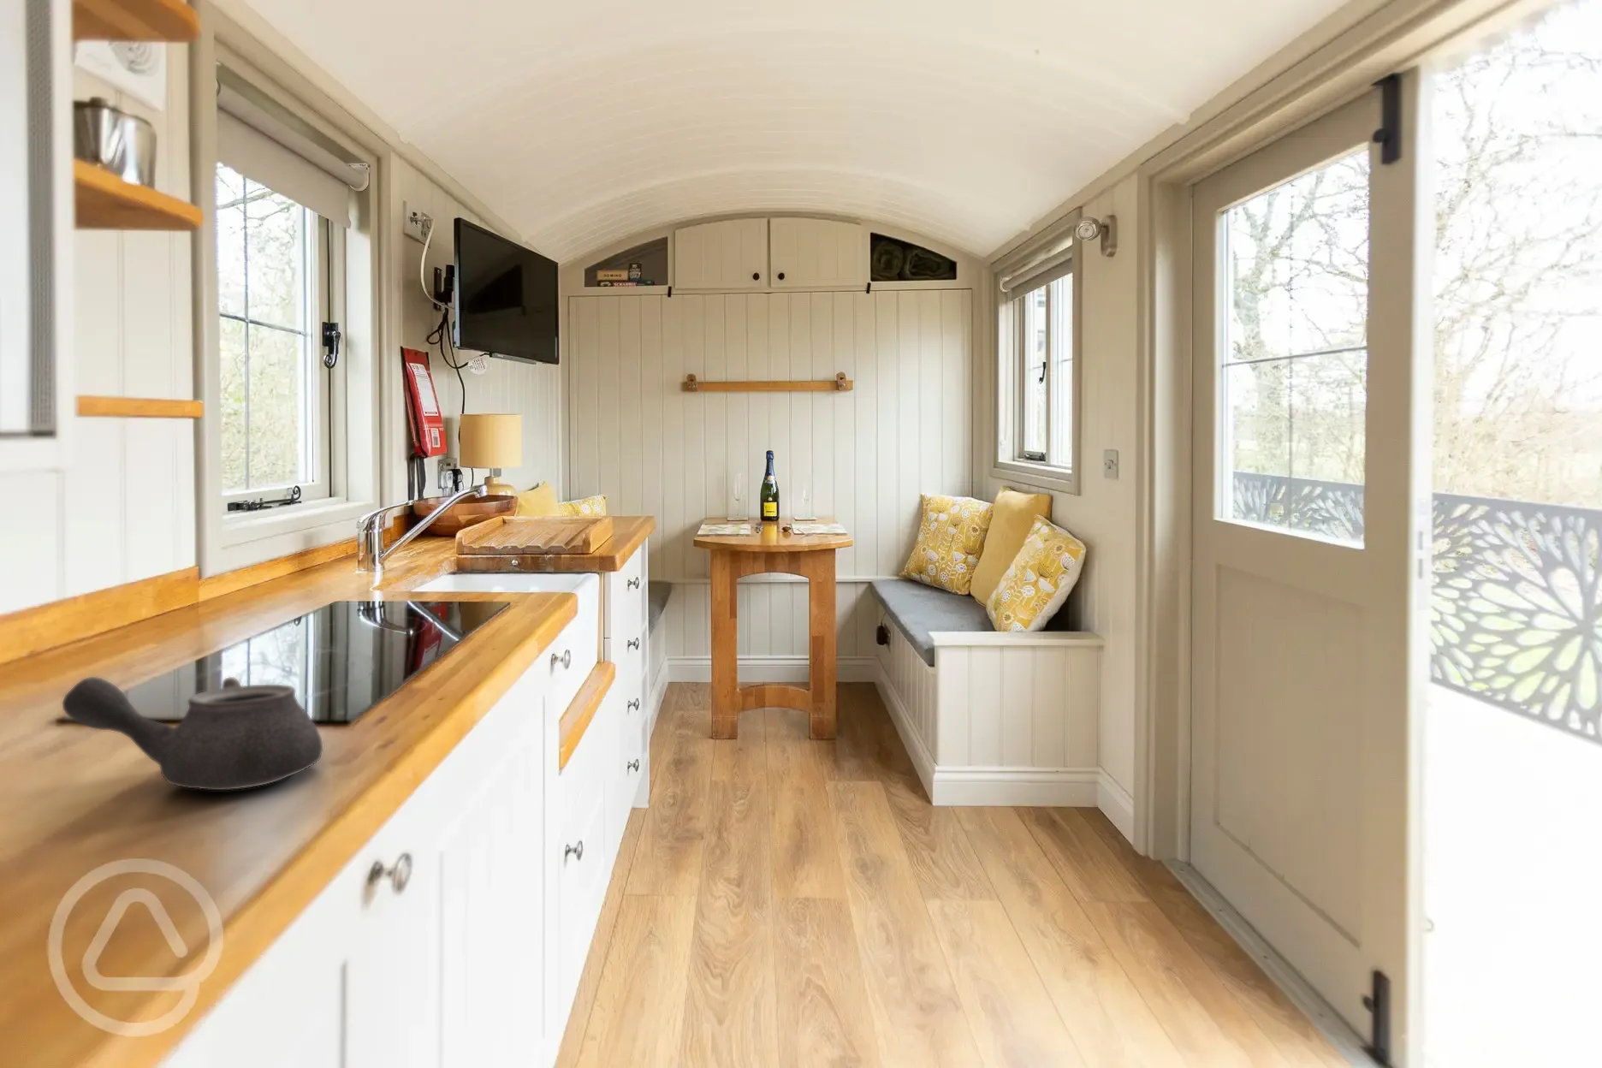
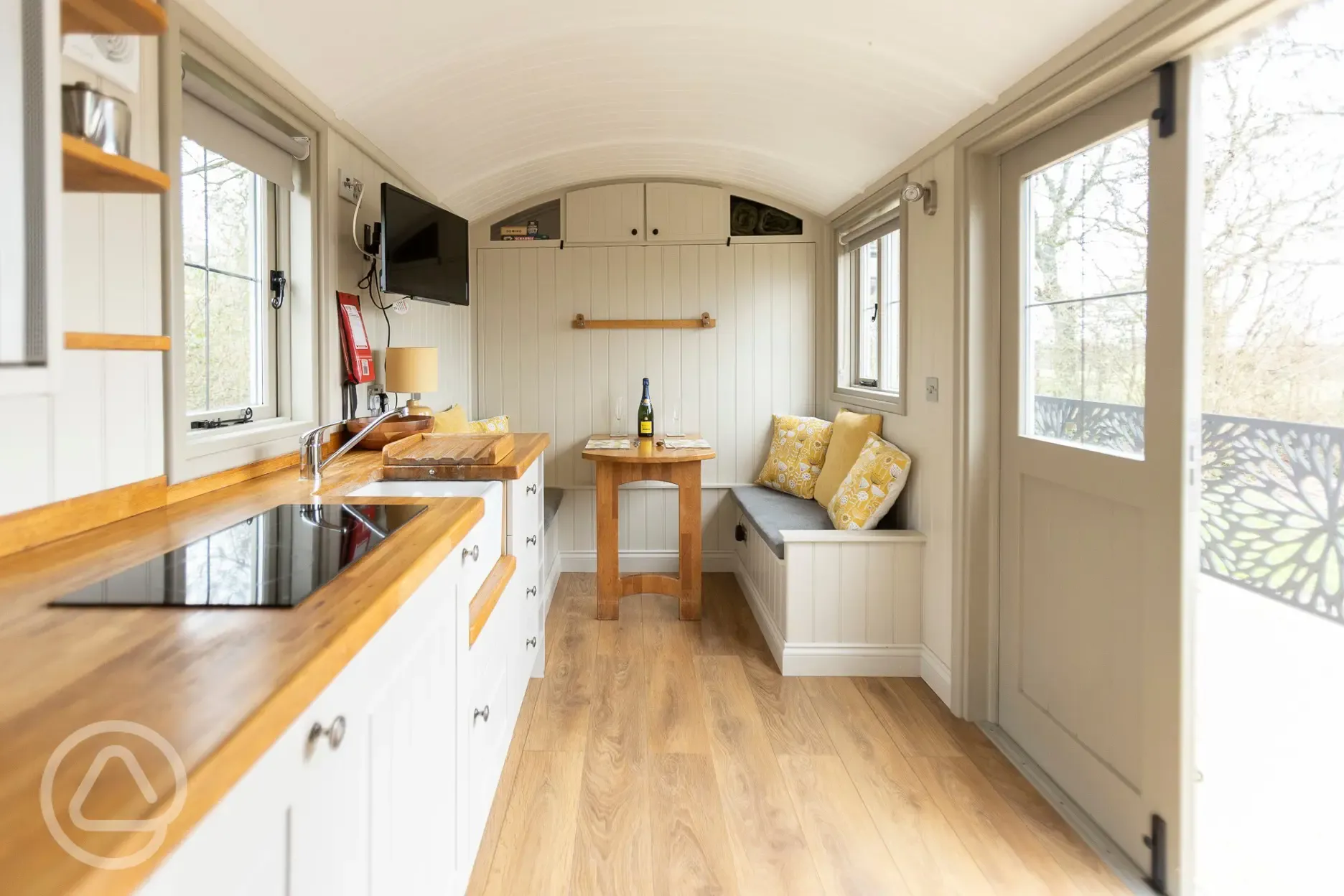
- teapot (199, 724)
